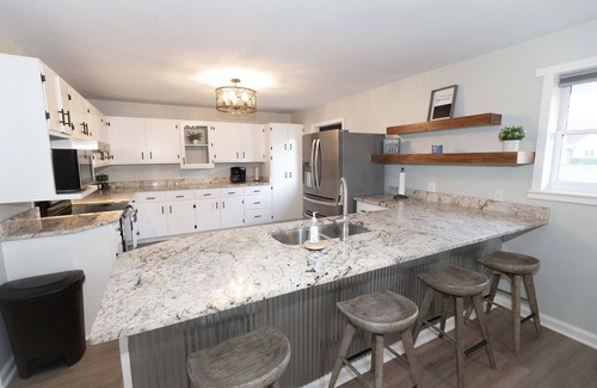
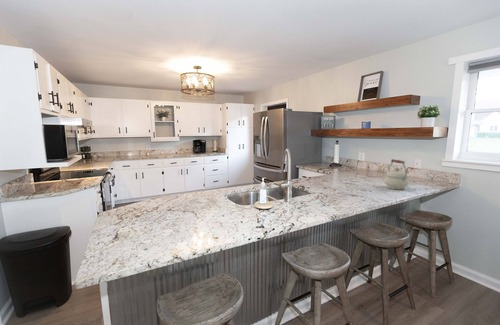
+ kettle (395, 173)
